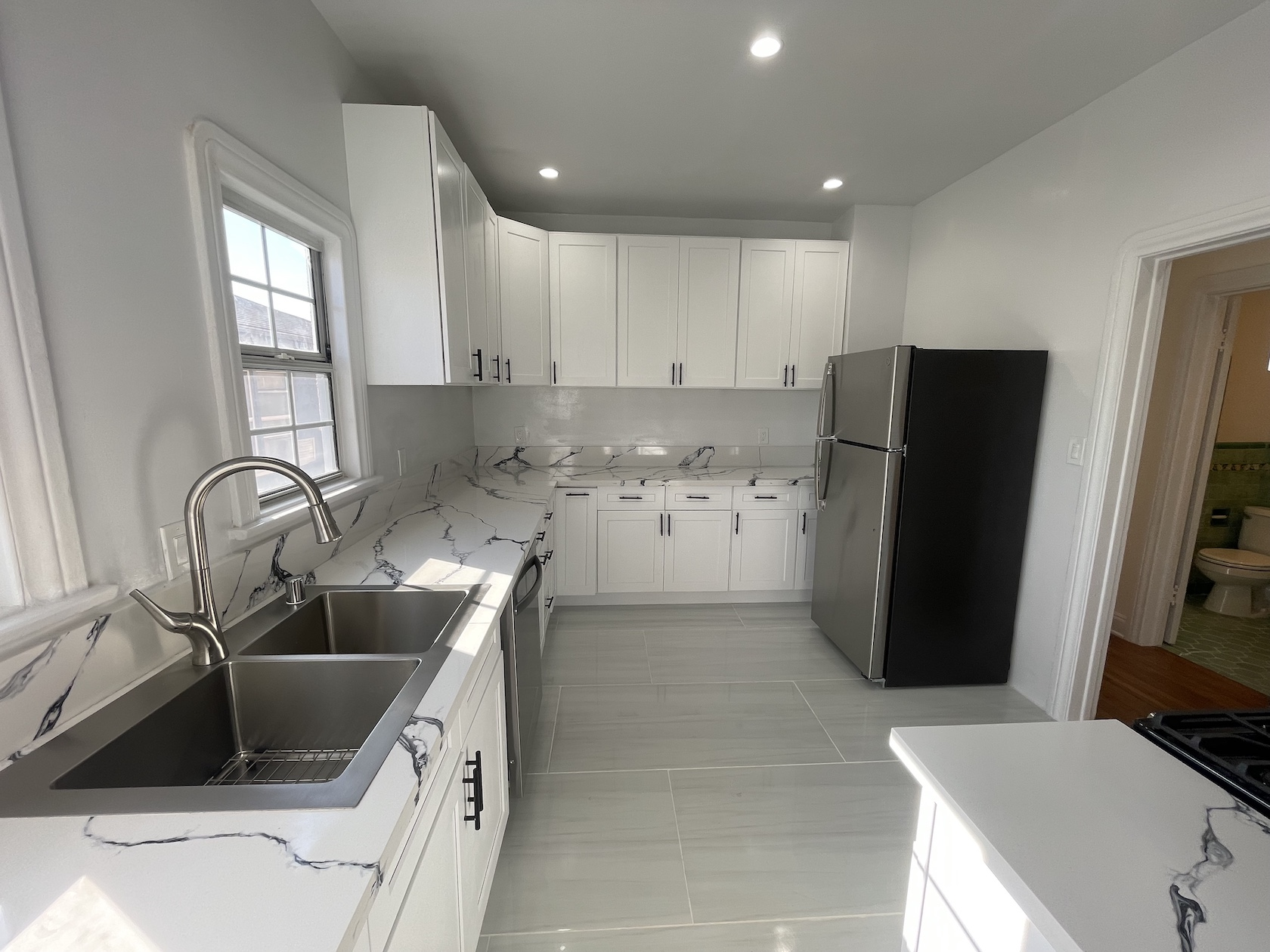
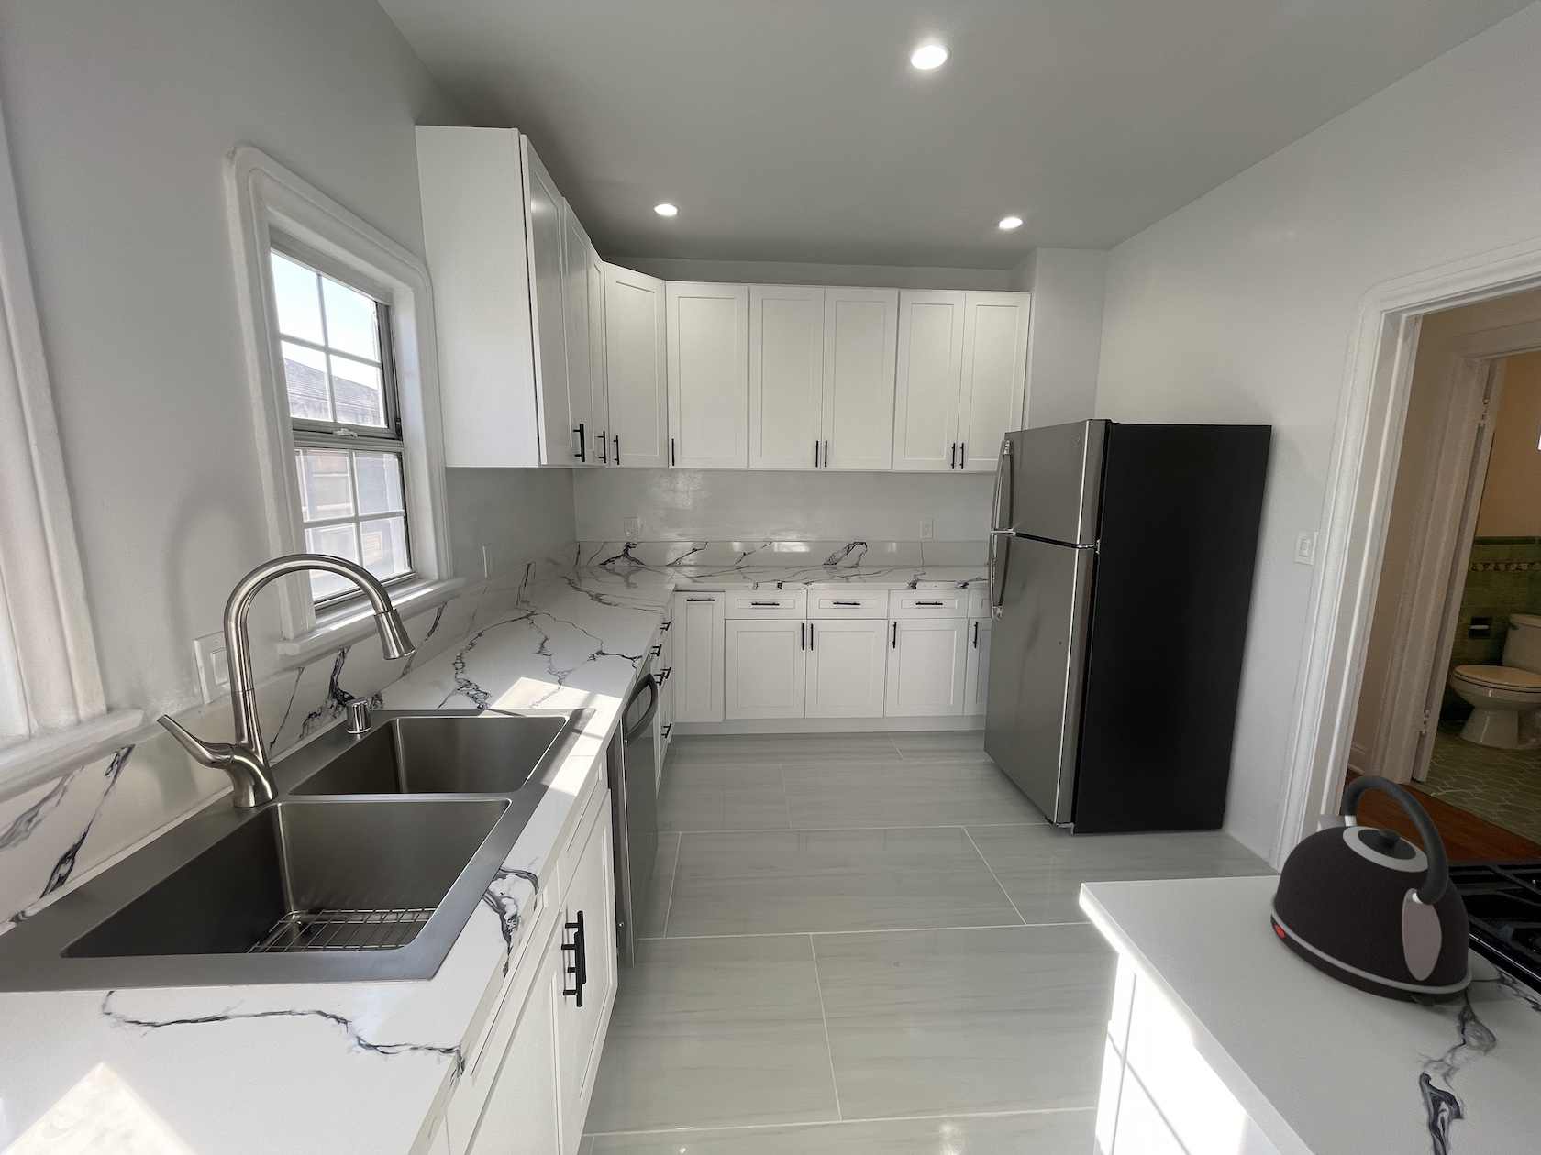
+ kettle (1375, 866)
